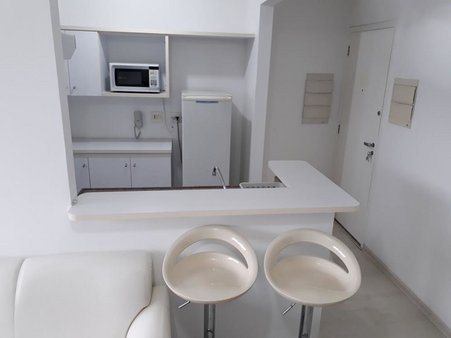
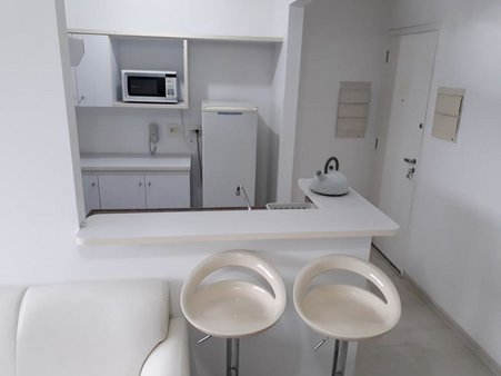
+ kettle (329, 174)
